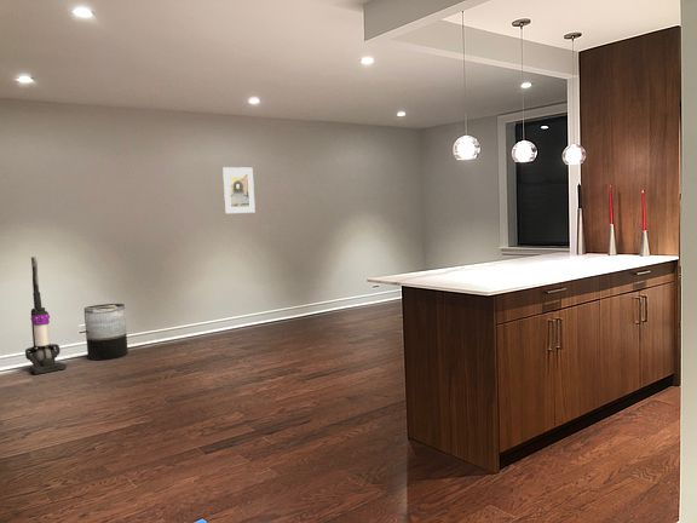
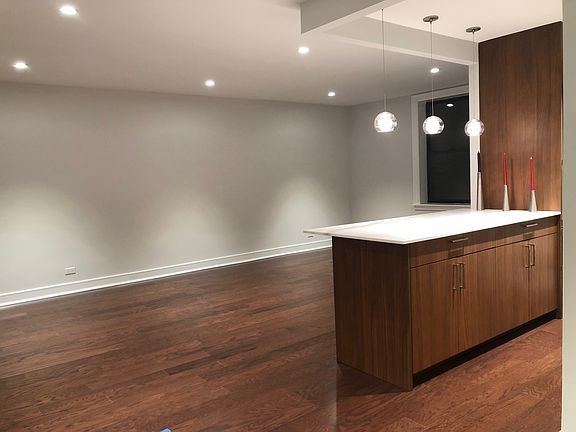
- vacuum cleaner (40, 312)
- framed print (238, 190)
- trash can (105, 331)
